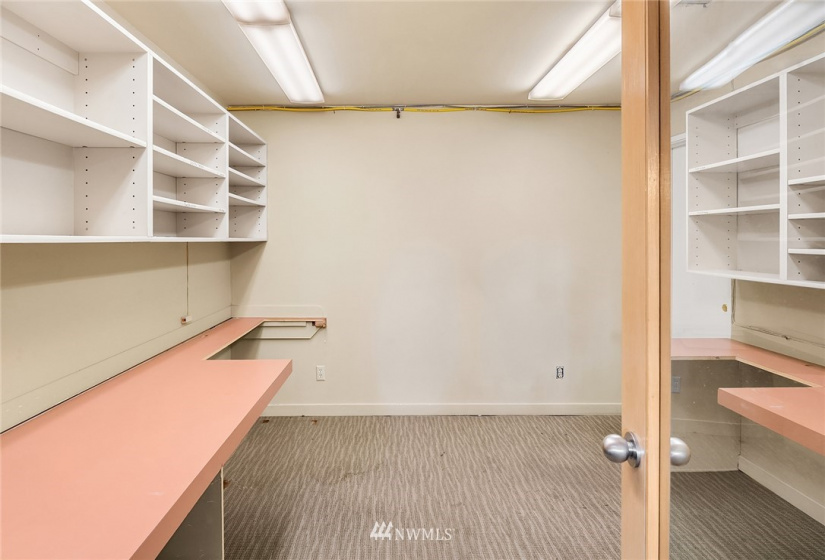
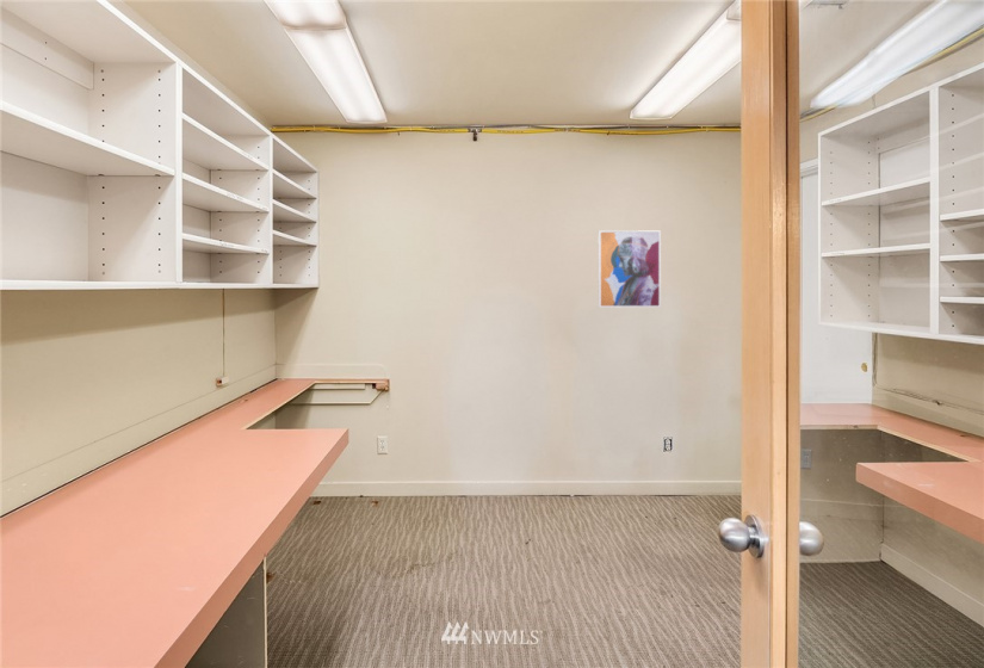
+ wall art (629, 268)
